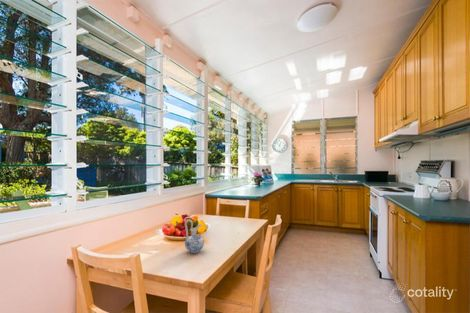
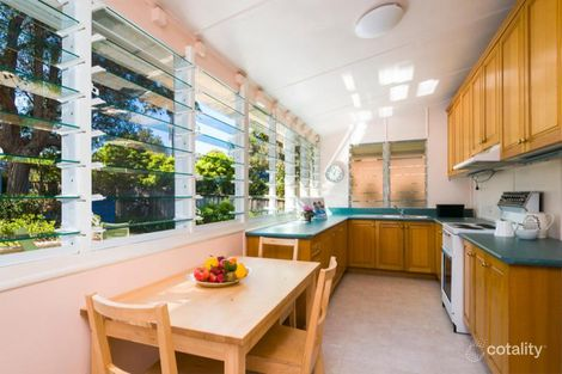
- ceramic pitcher (194, 235)
